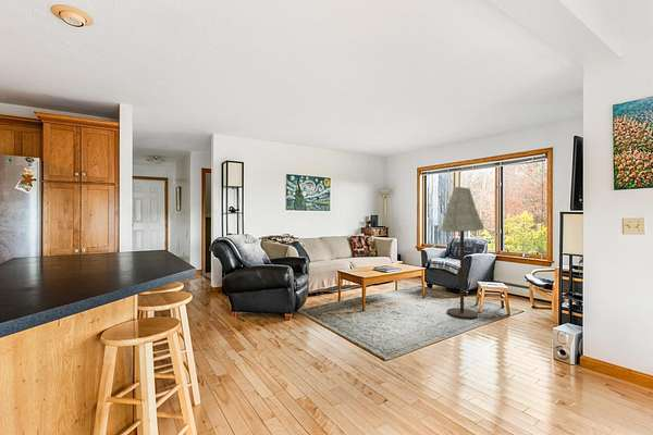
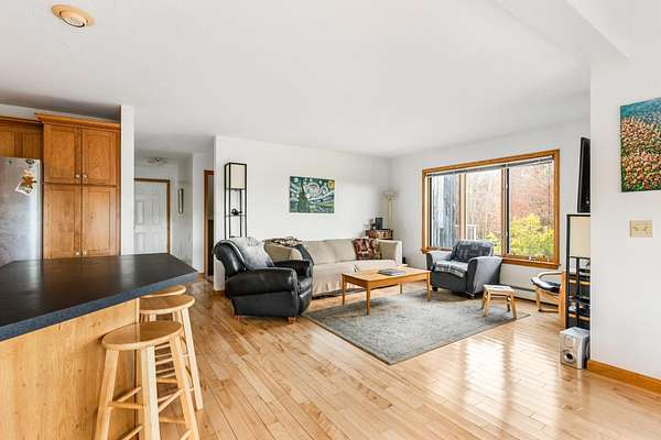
- floor lamp (461, 250)
